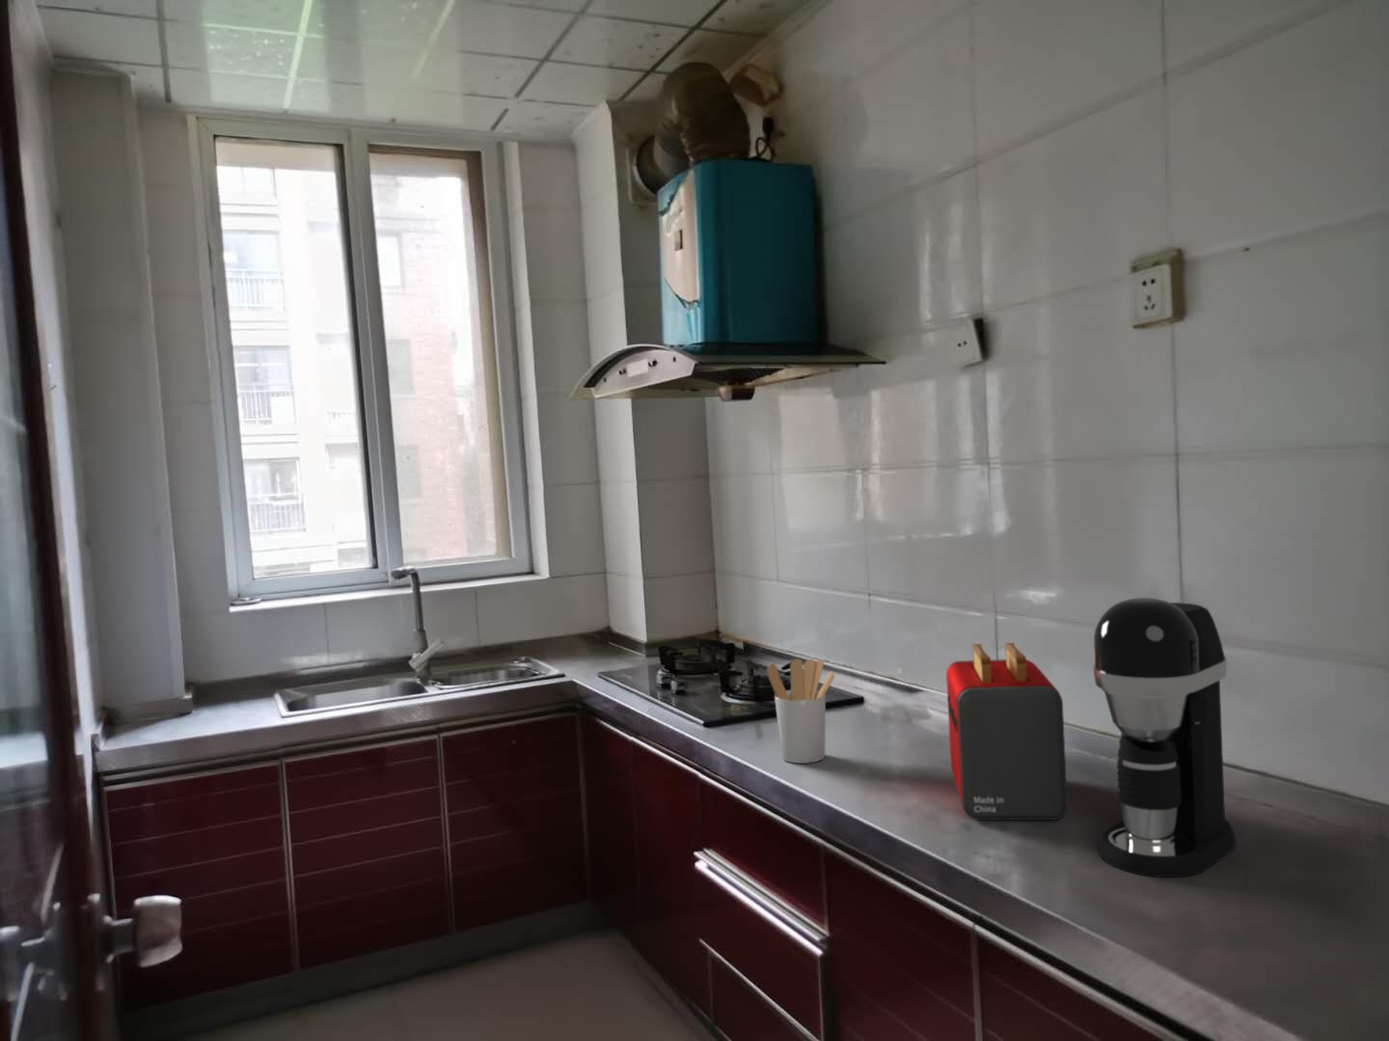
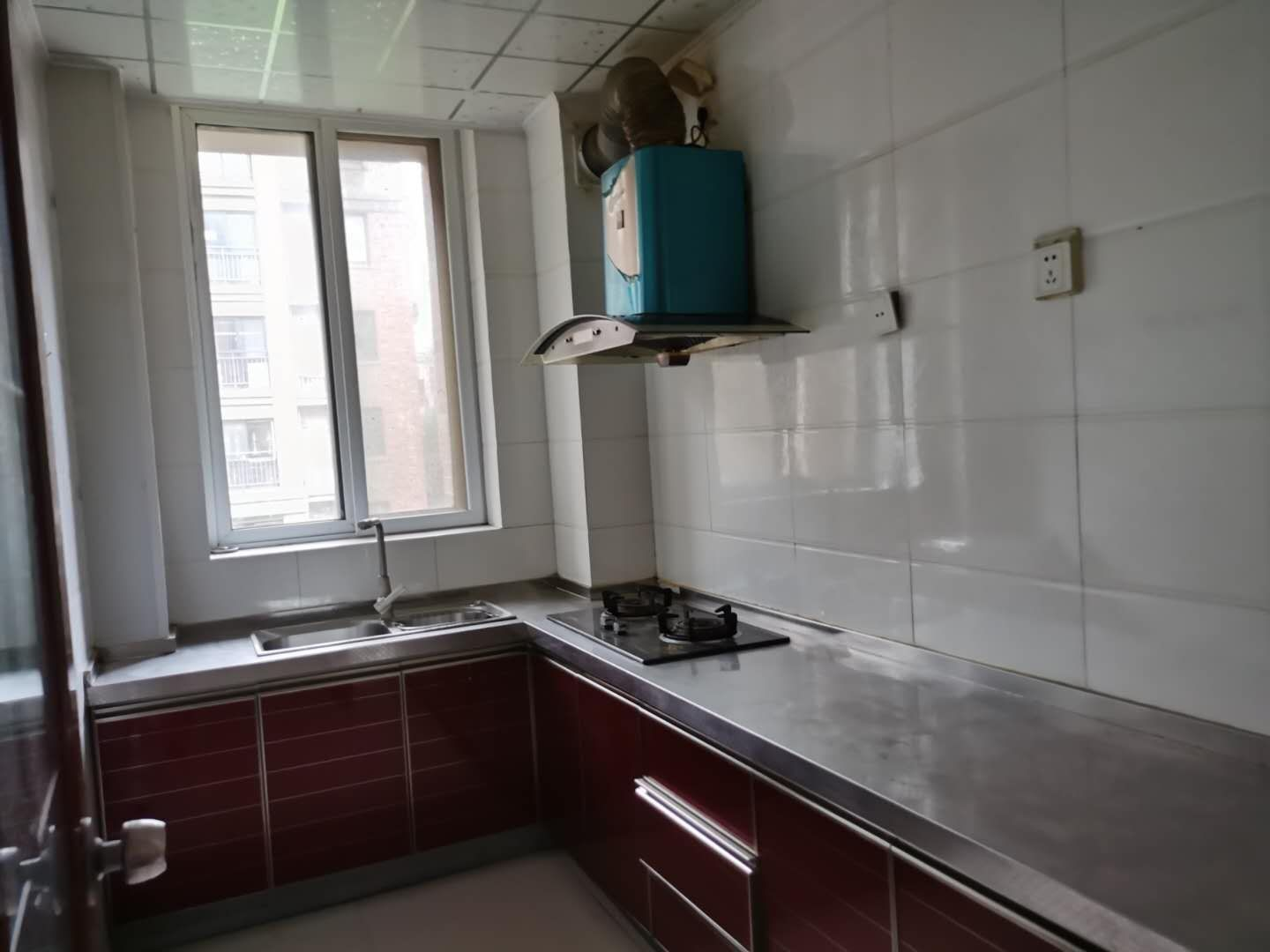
- toaster (1001, 722)
- utensil holder (803, 706)
- coffee maker (1163, 722)
